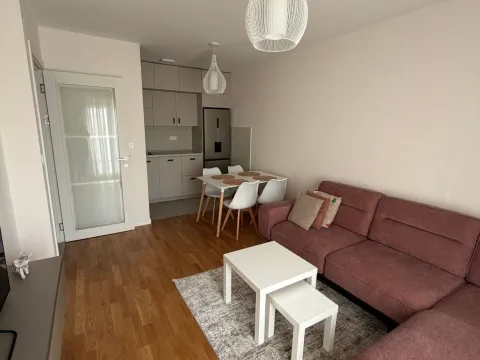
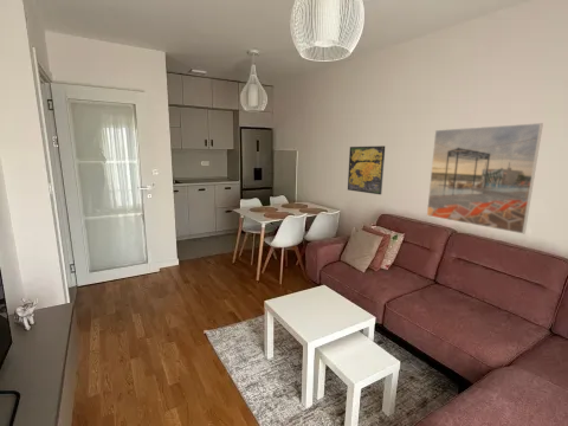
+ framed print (476, 176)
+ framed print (364, 169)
